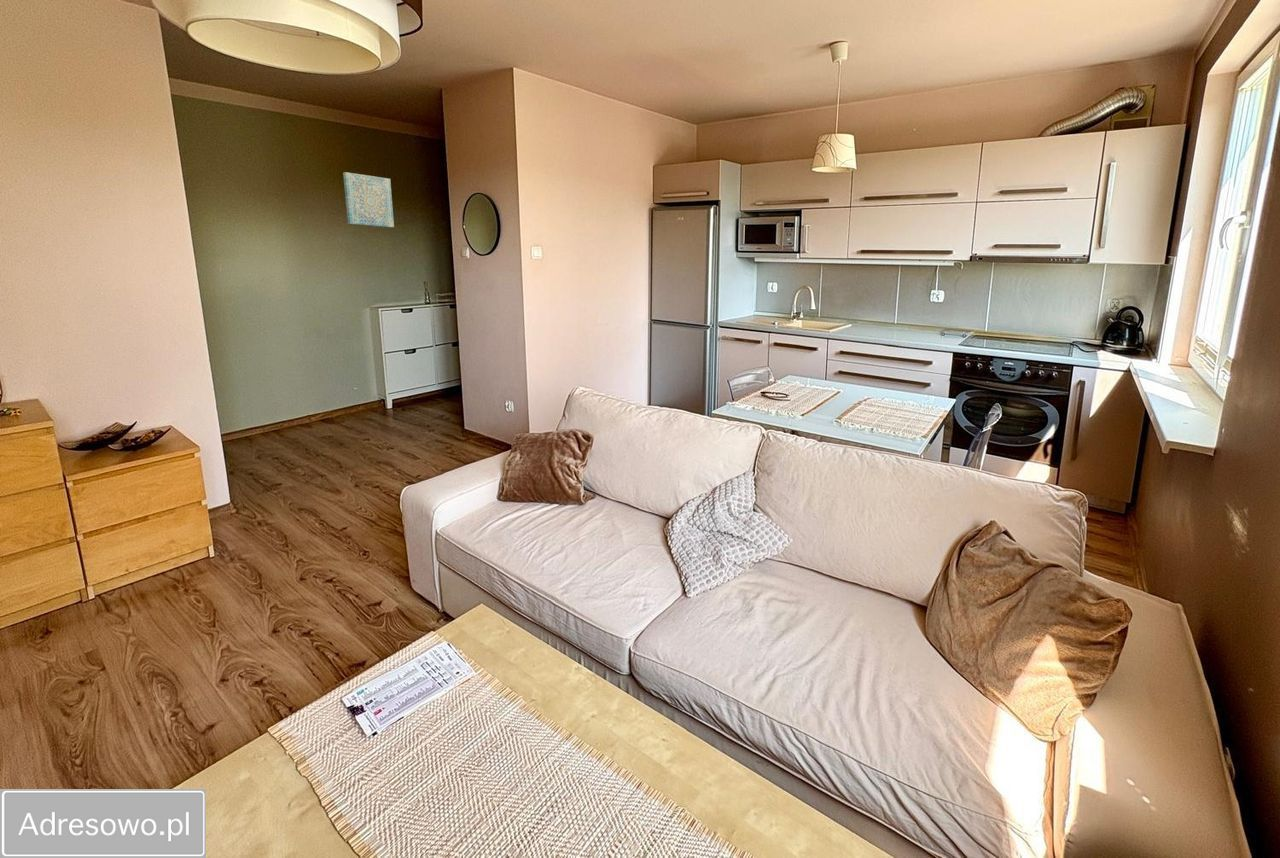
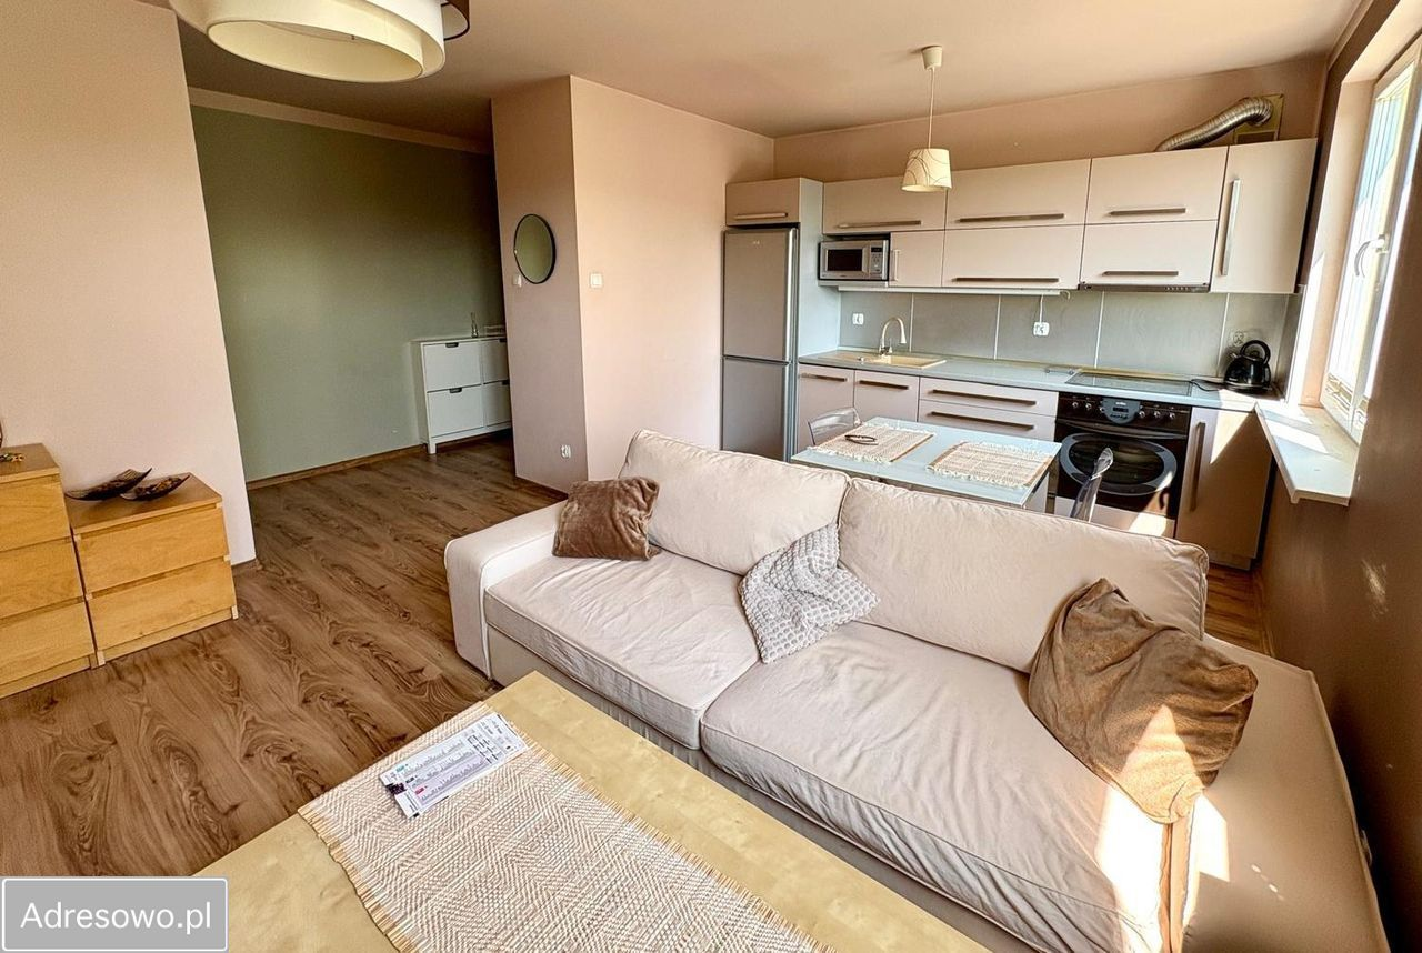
- wall art (369, 200)
